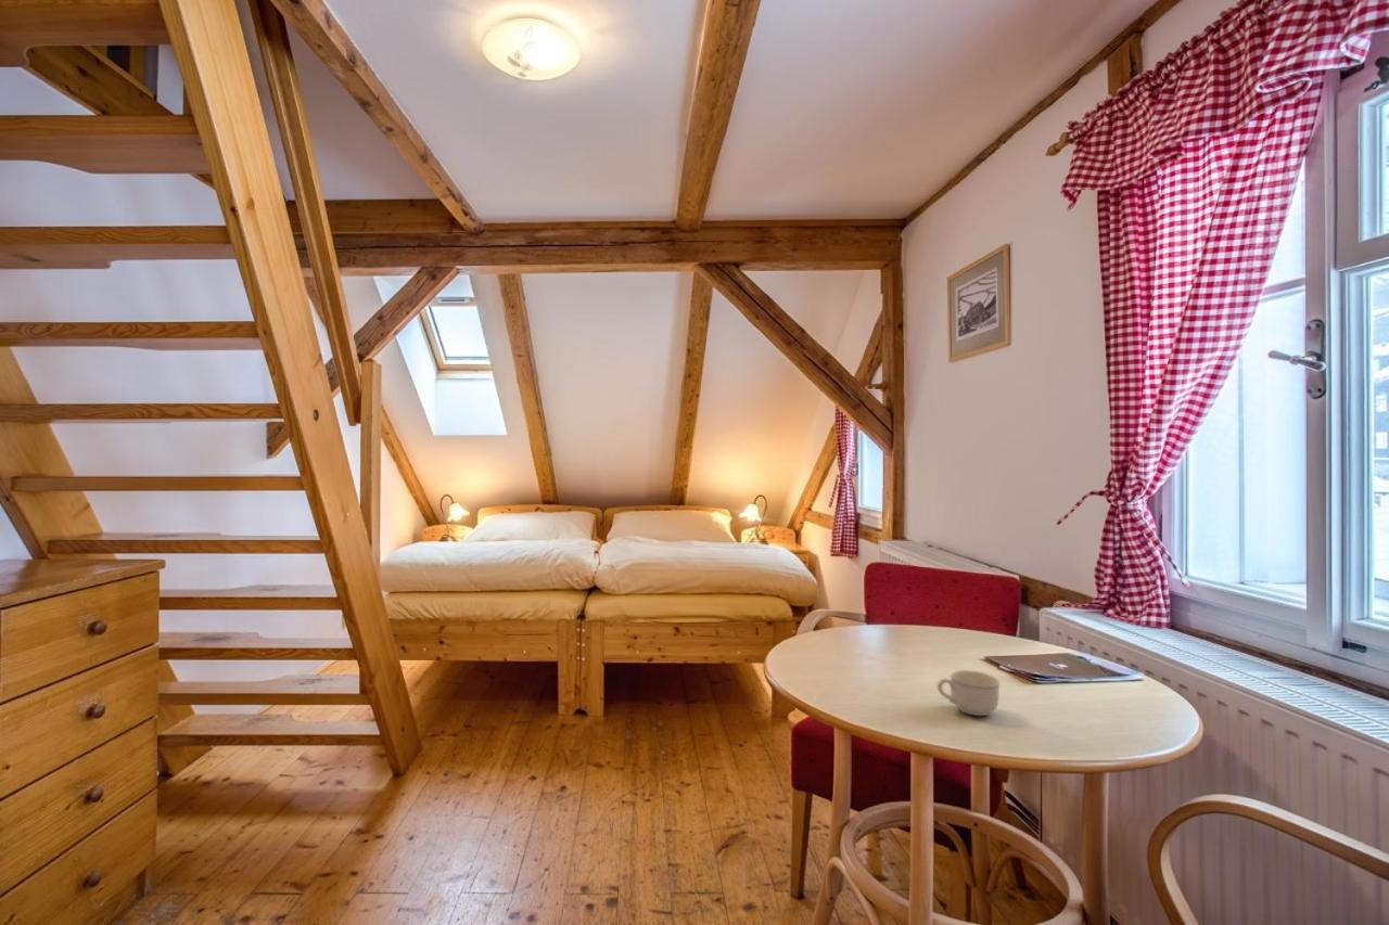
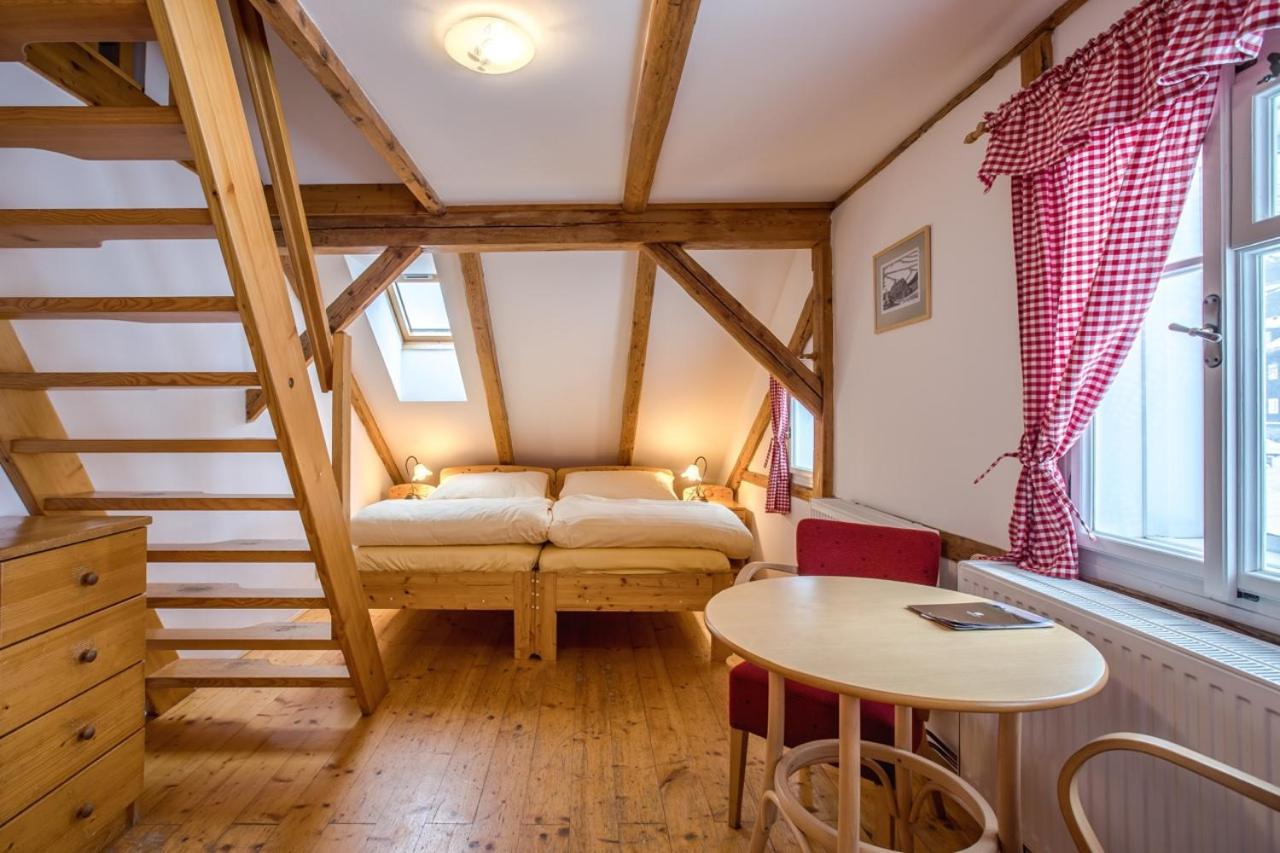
- cup (967, 693)
